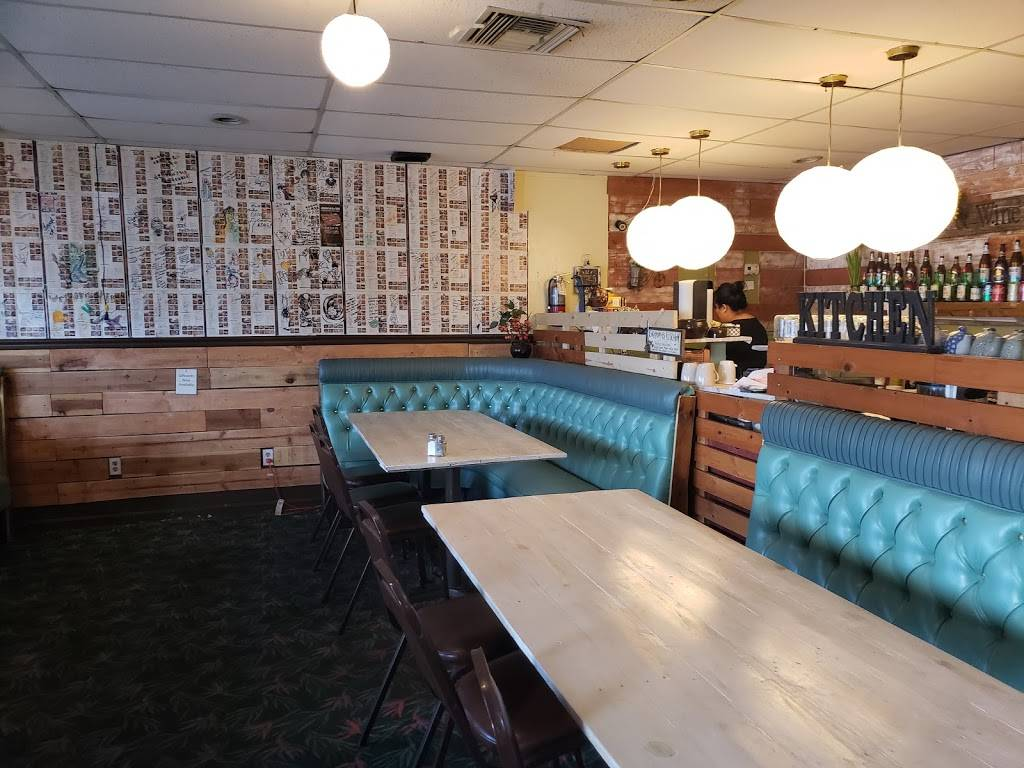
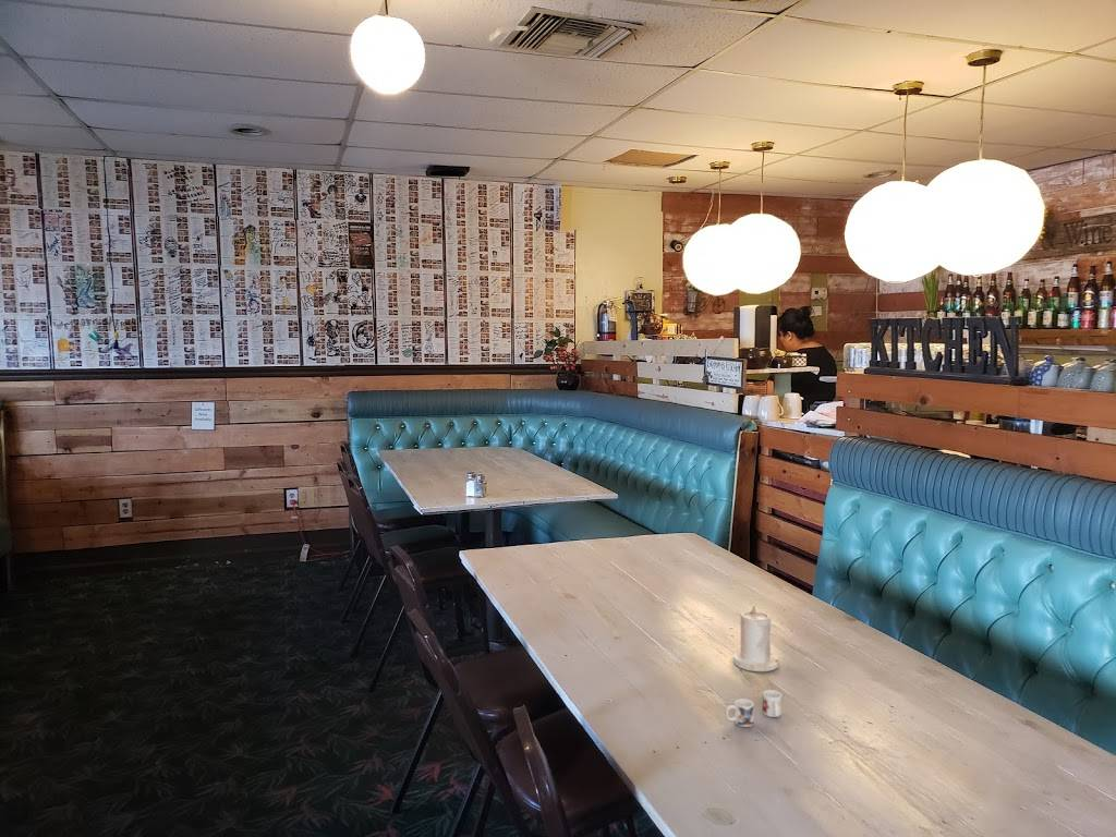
+ mug (753, 709)
+ candle (755, 635)
